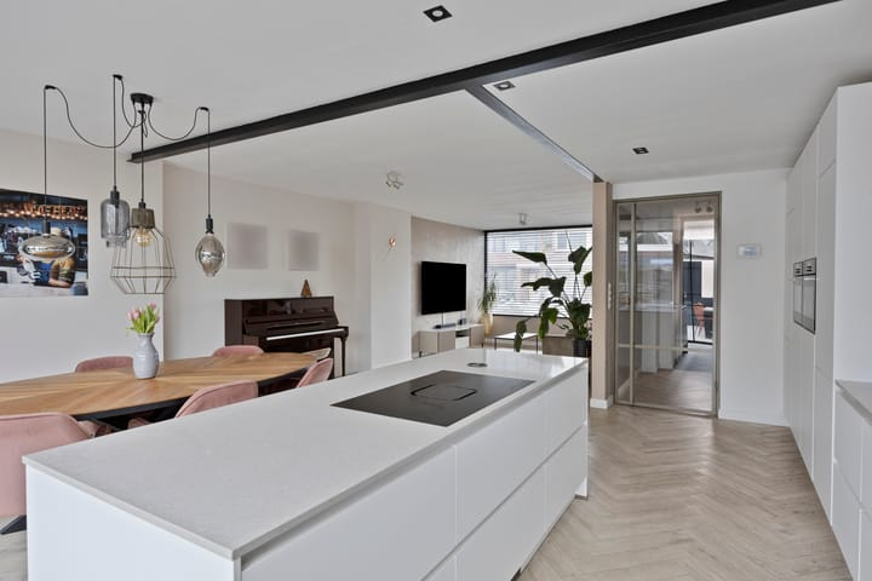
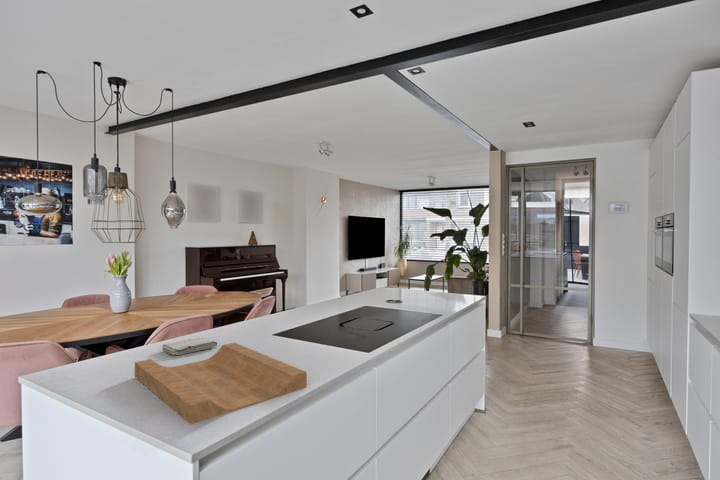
+ cutting board (217, 374)
+ washcloth (189, 345)
